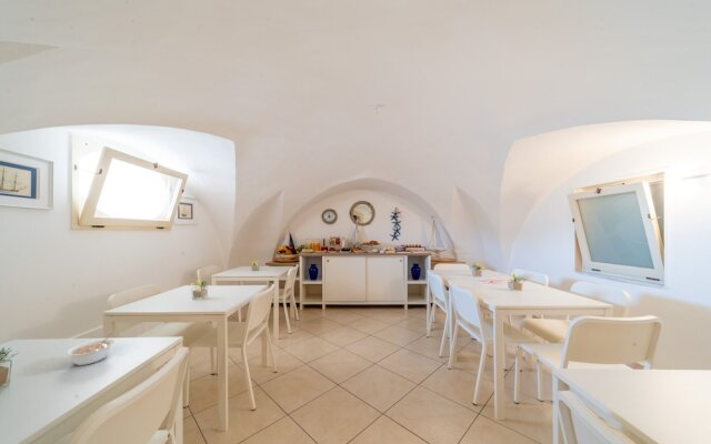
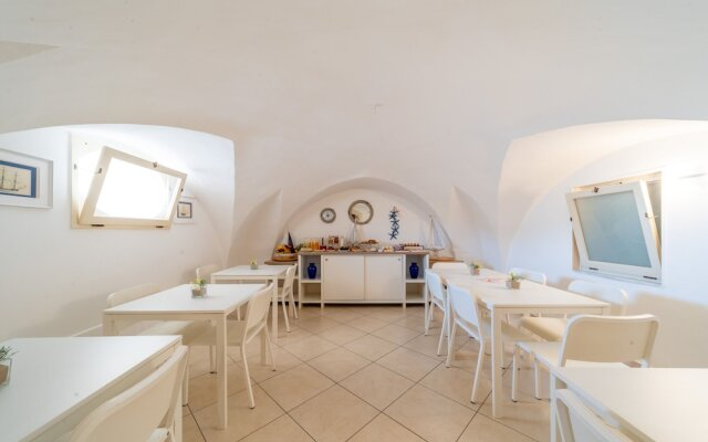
- legume (91, 351)
